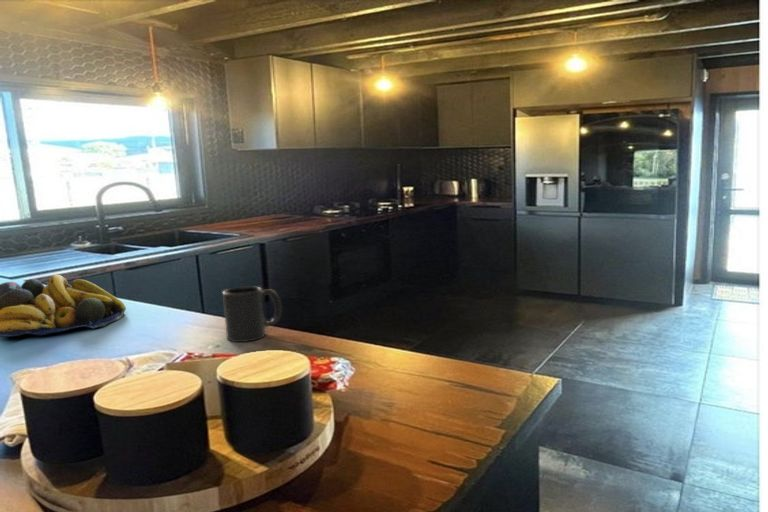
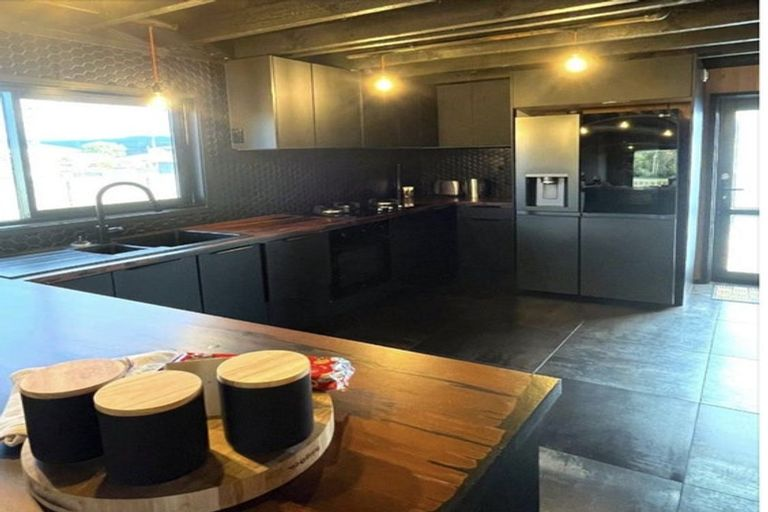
- fruit bowl (51, 299)
- mug (251, 312)
